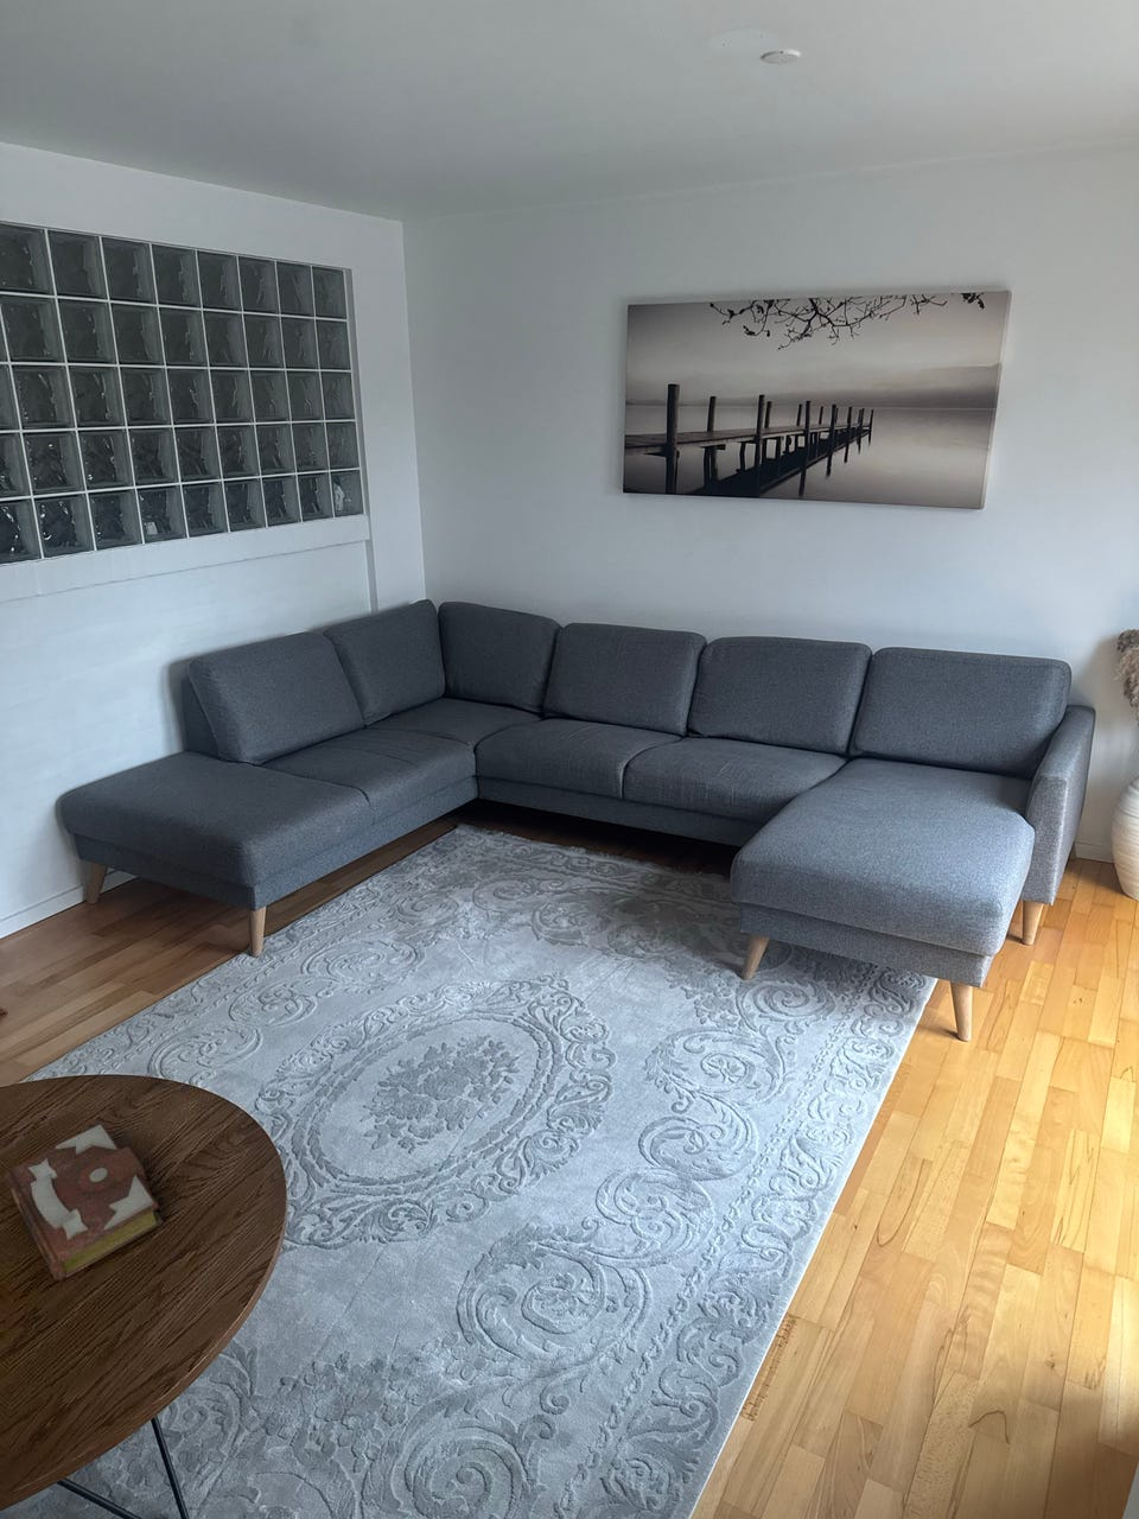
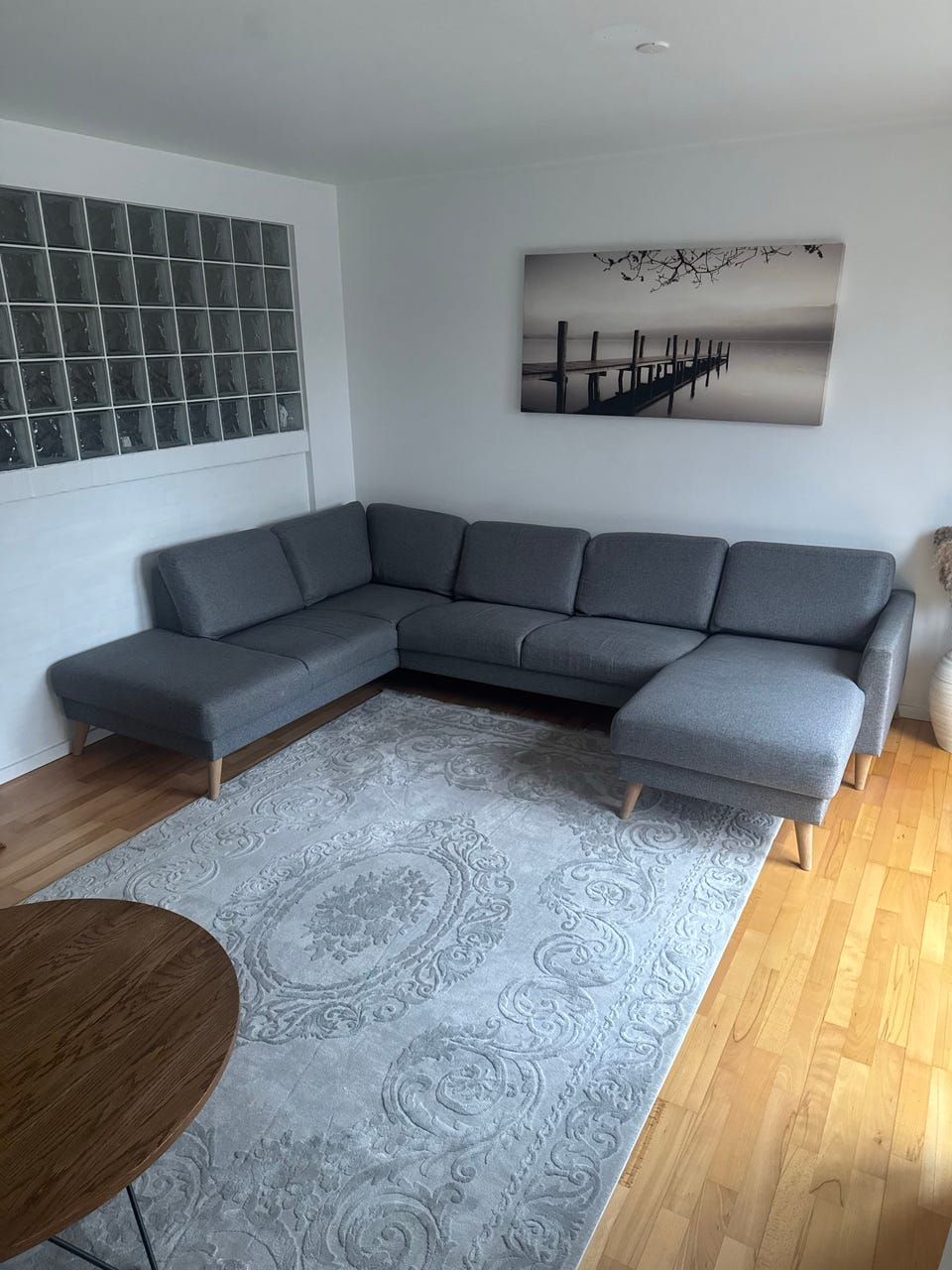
- book (84, 1194)
